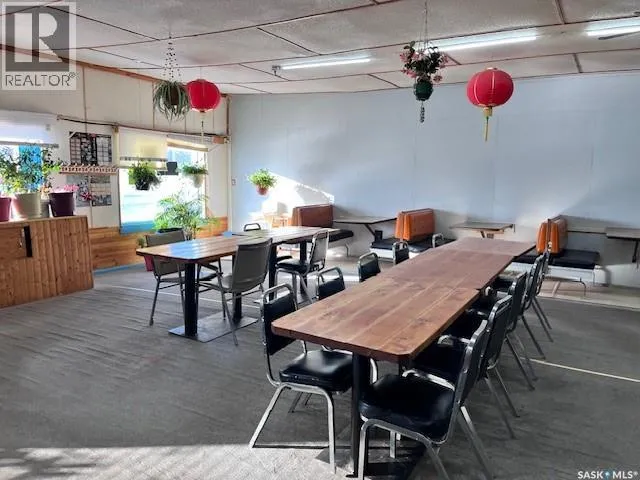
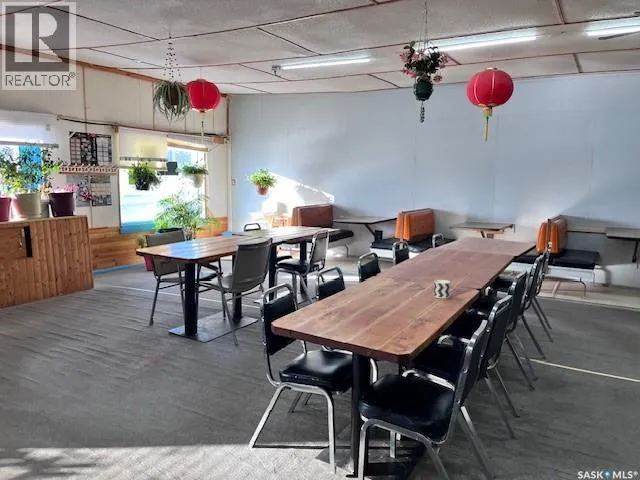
+ cup (442, 288)
